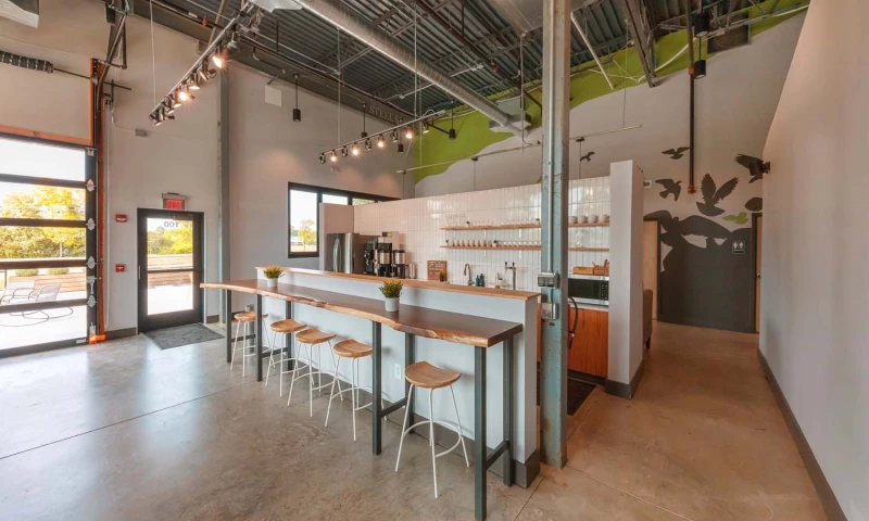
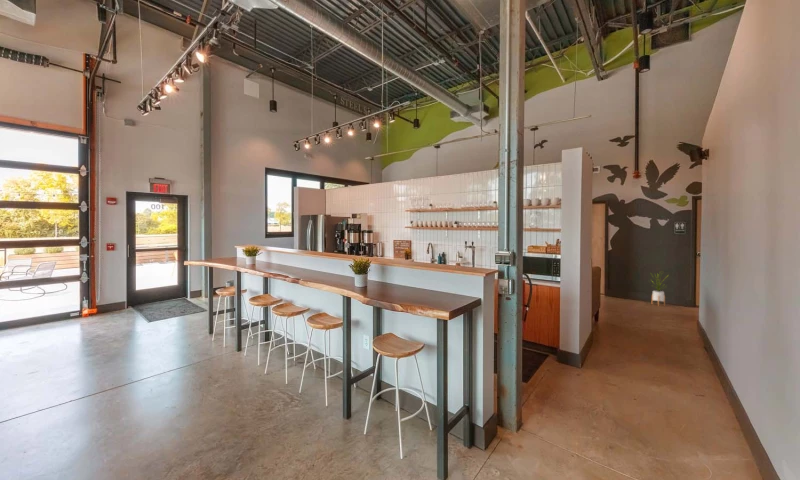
+ house plant (658, 287)
